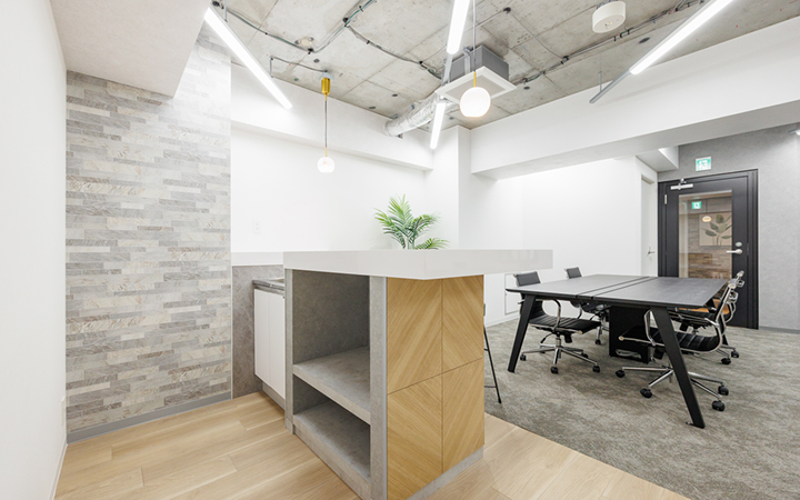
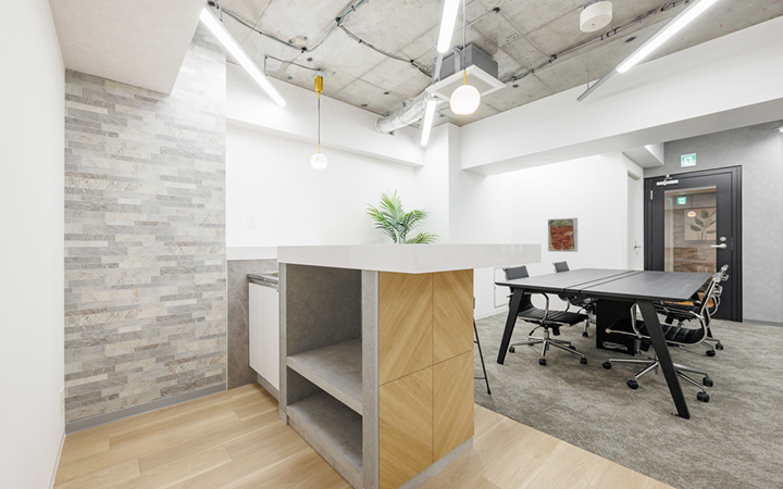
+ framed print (562, 235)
